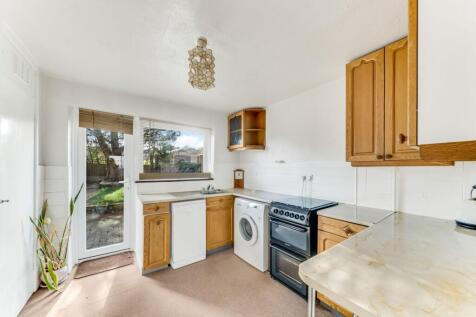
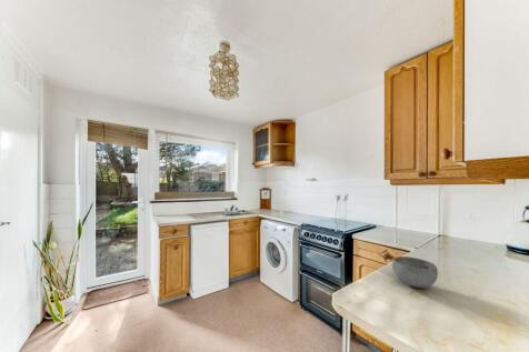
+ bowl (413, 272)
